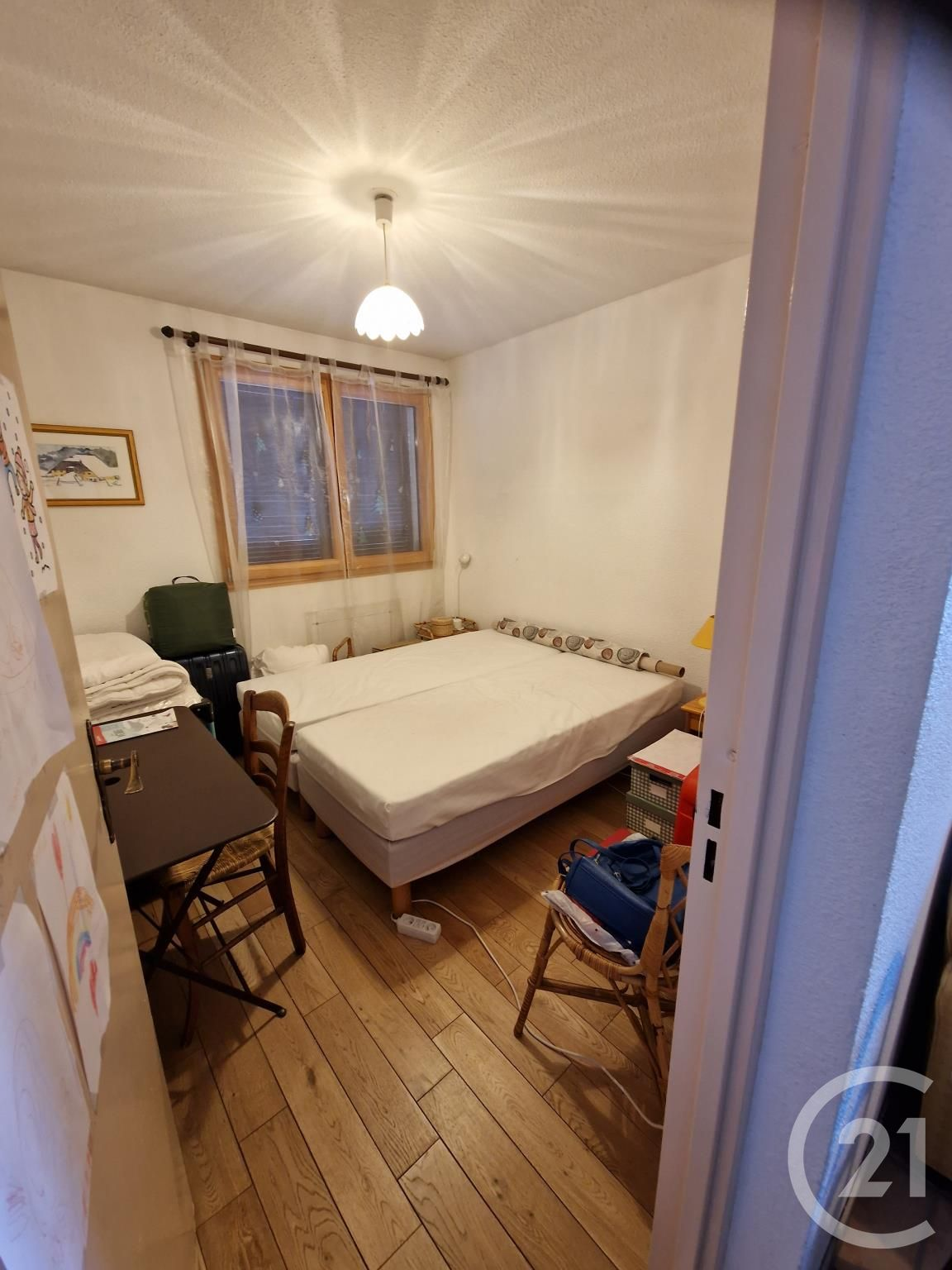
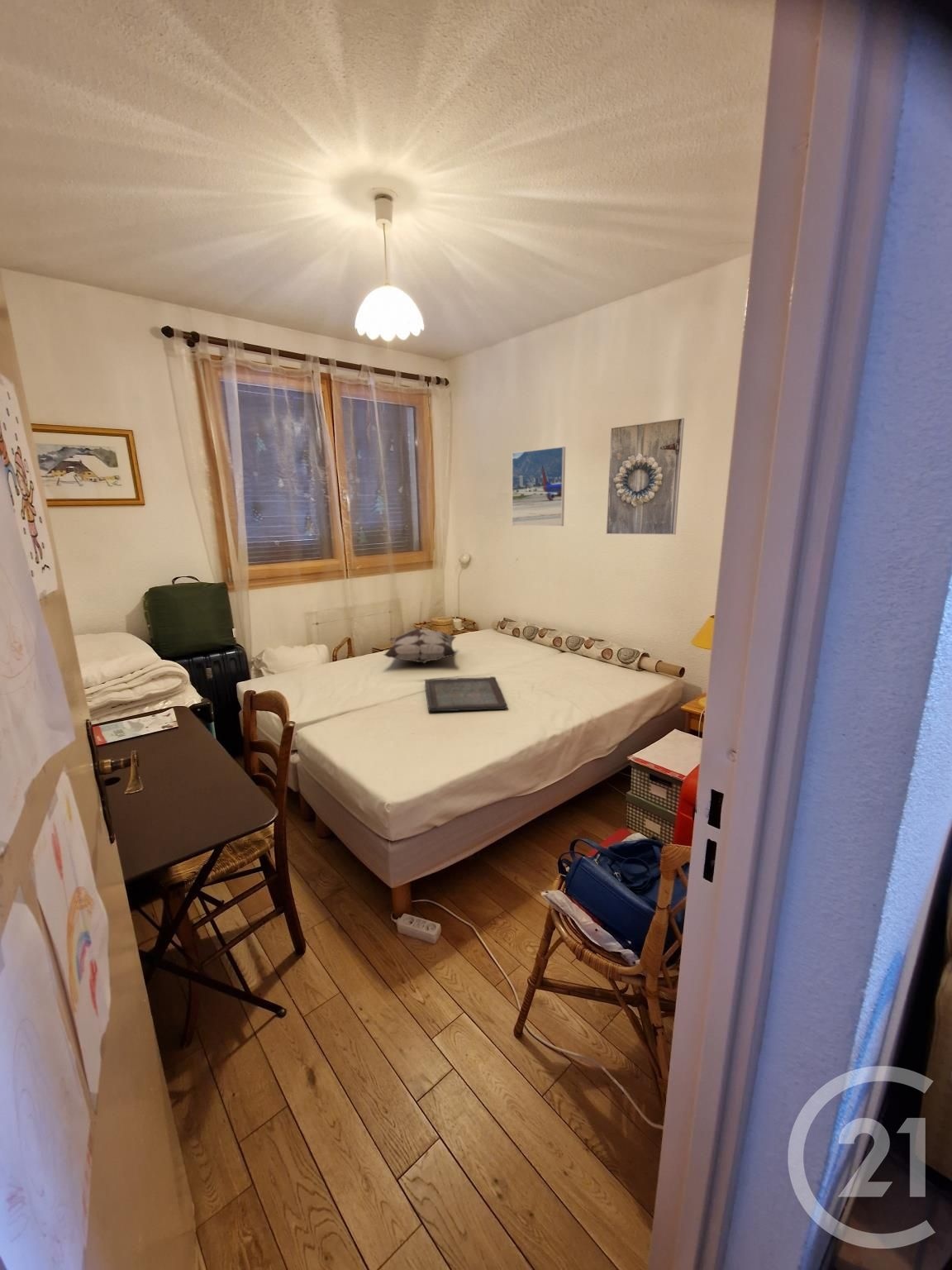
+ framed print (537, 489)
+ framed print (642, 480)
+ decorative pillow (421, 645)
+ serving tray (463, 693)
